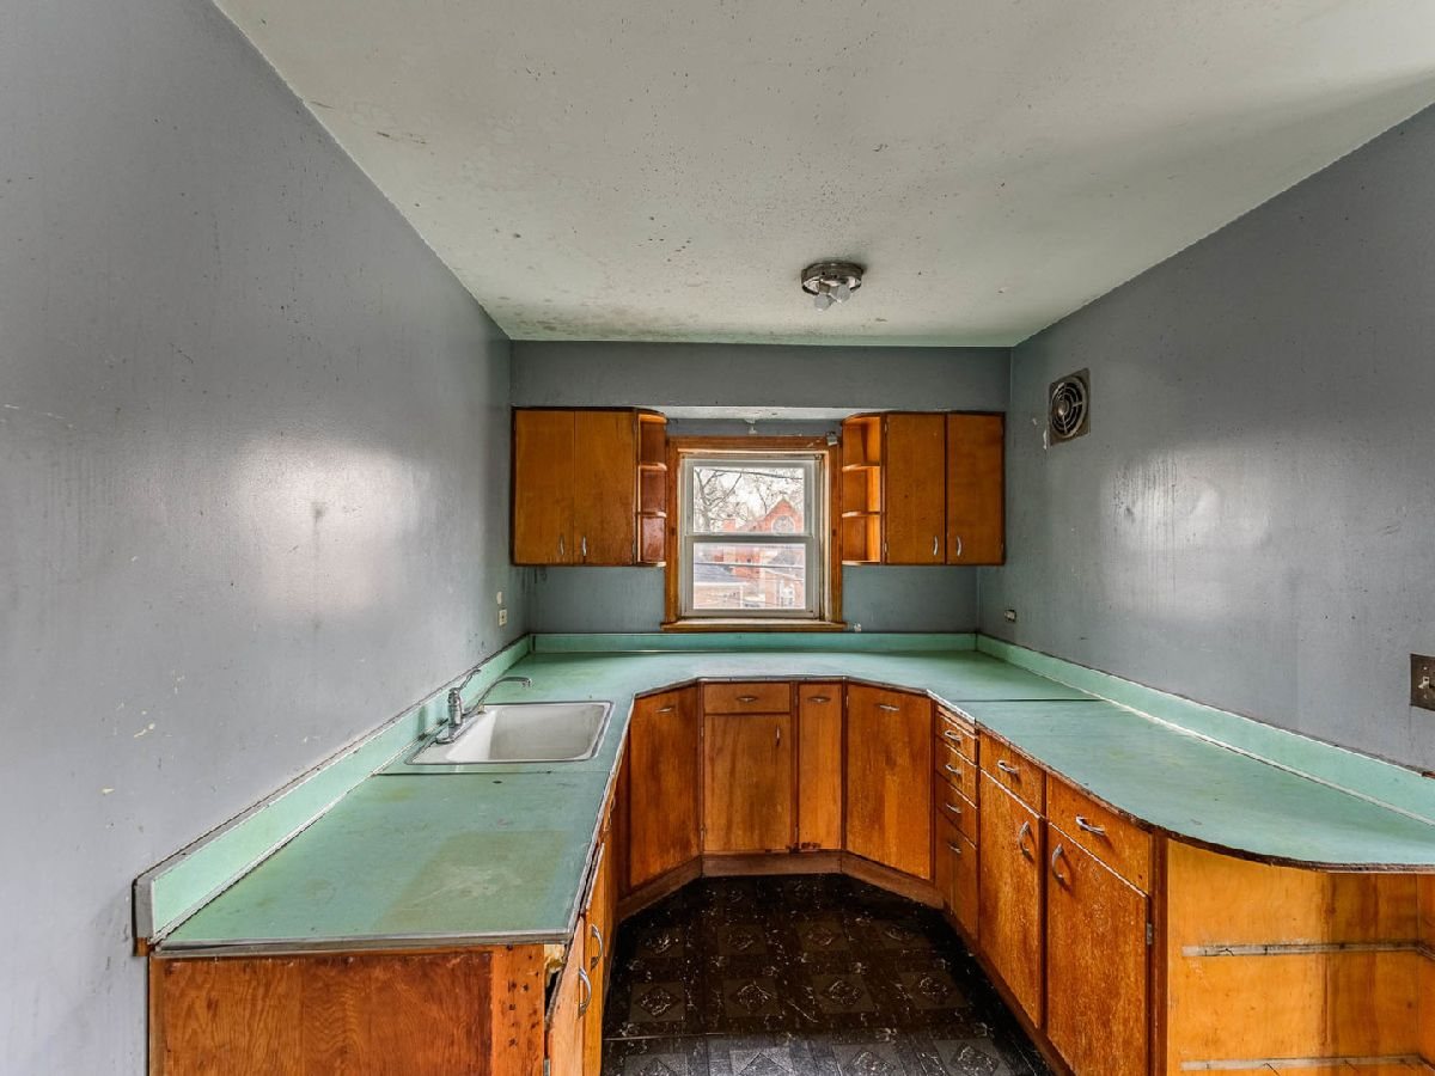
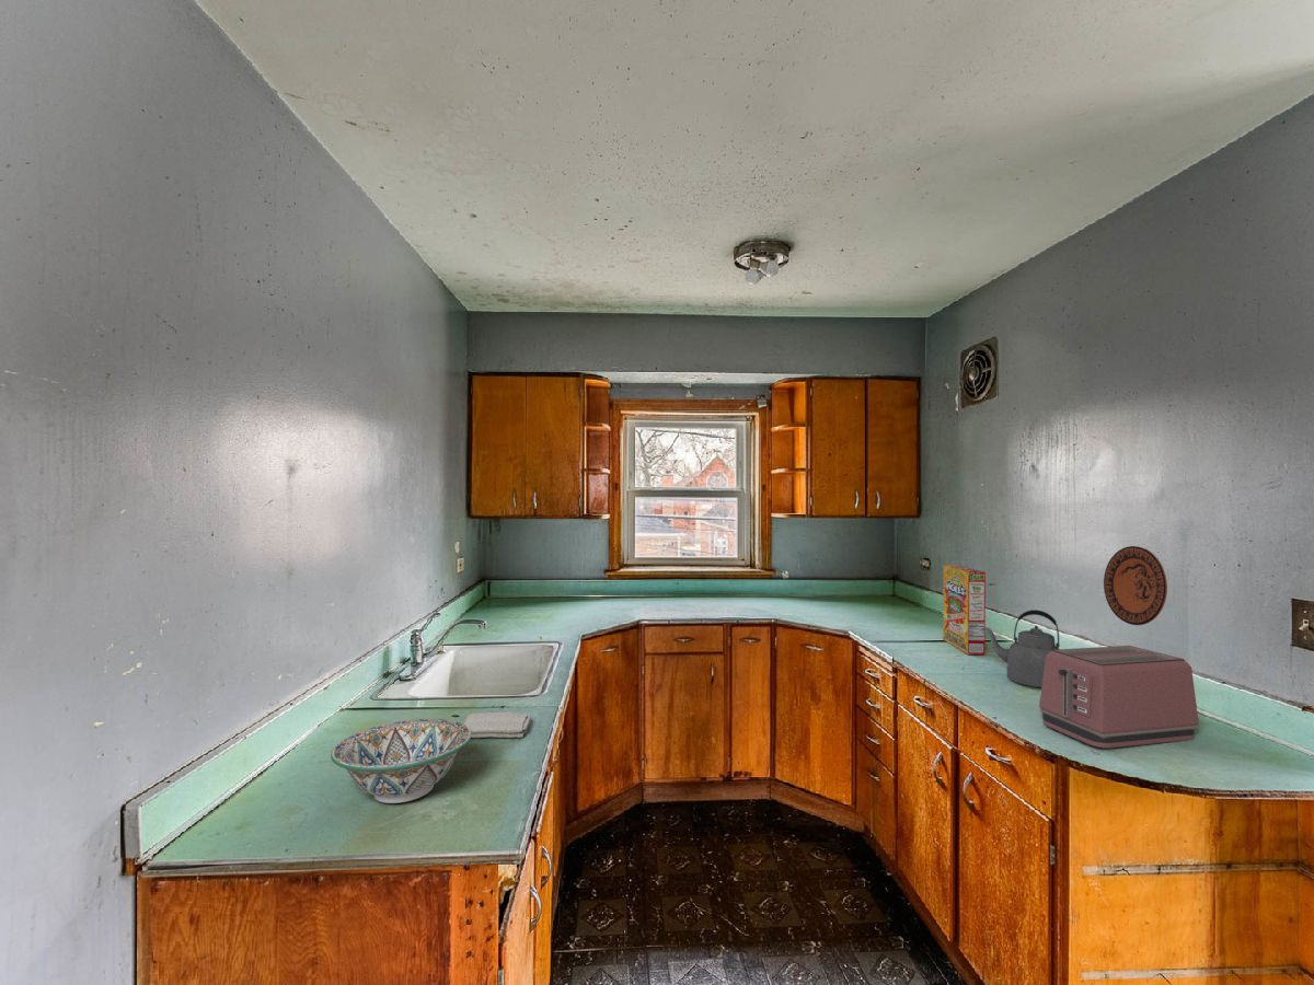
+ decorative plate (1134, 584)
+ kettle (1022, 644)
+ decorative bowl (403, 764)
+ cereal box (963, 607)
+ toaster (1113, 692)
+ washcloth (495, 725)
